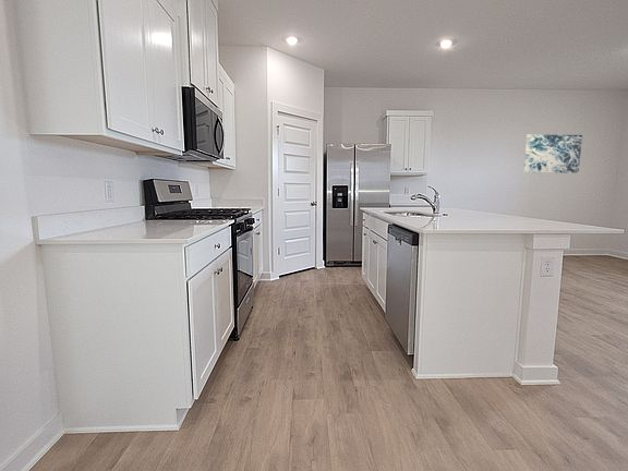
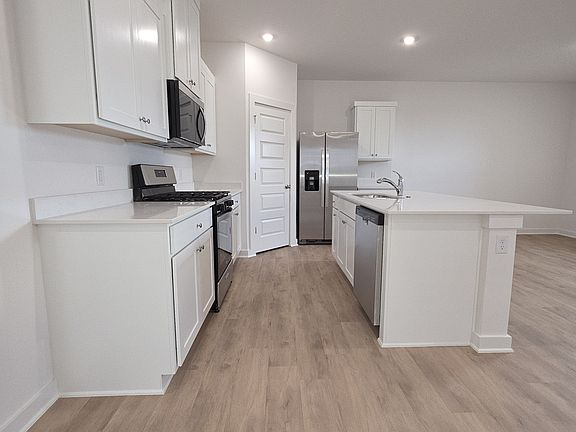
- wall art (553, 154)
